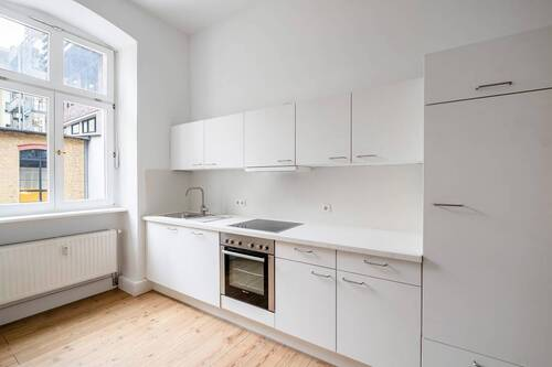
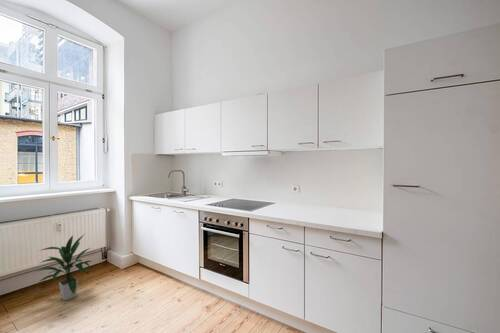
+ indoor plant (67, 267)
